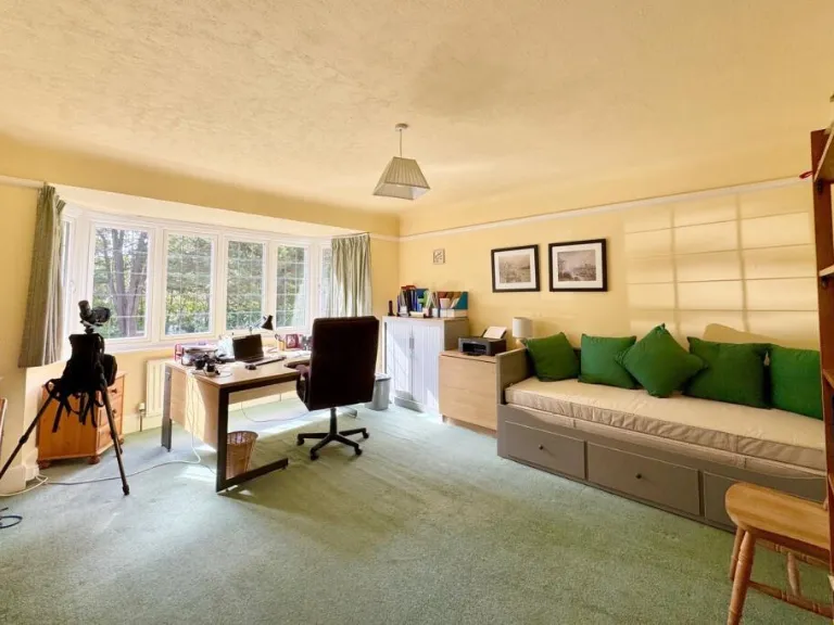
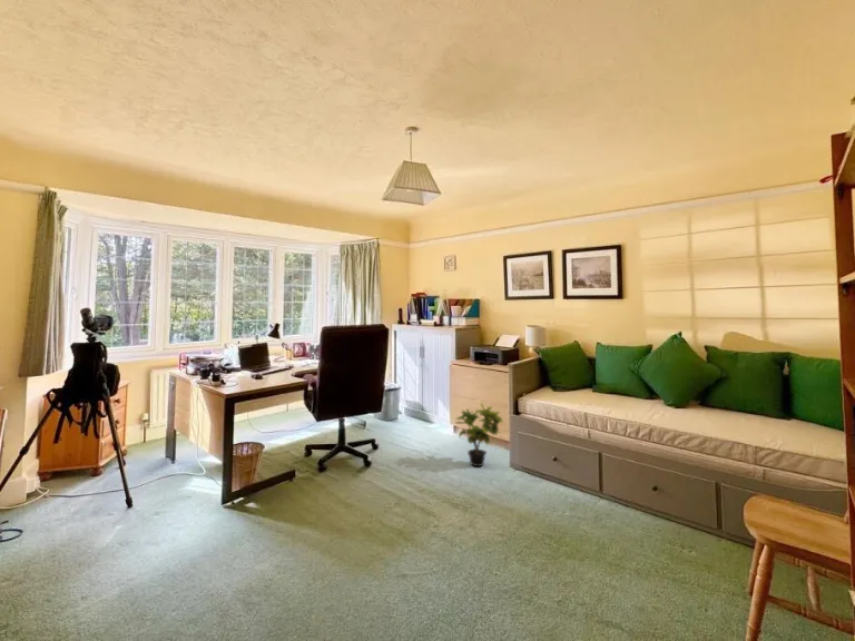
+ potted plant (480, 434)
